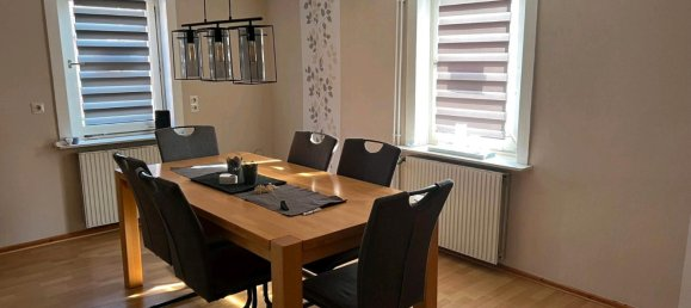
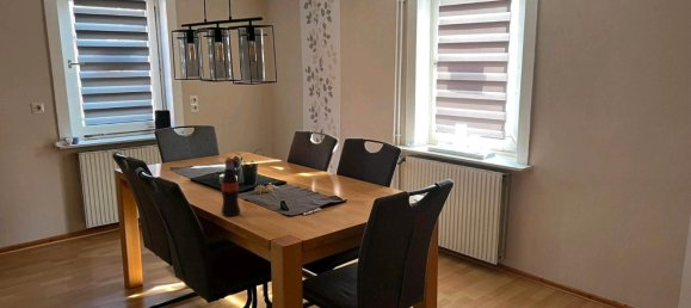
+ bottle (229, 186)
